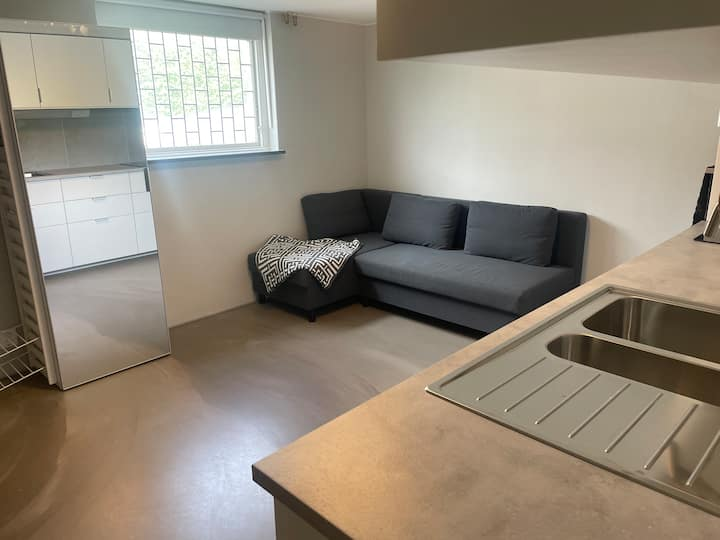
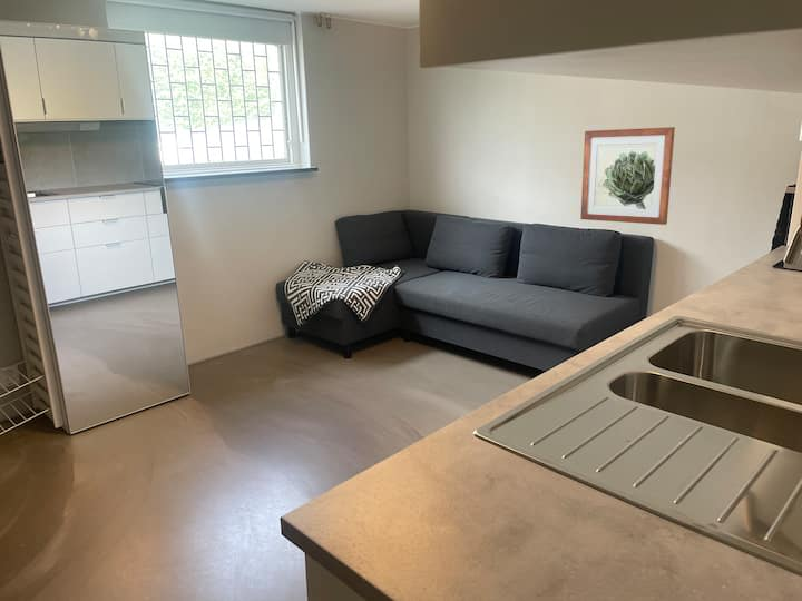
+ wall art (624, 176)
